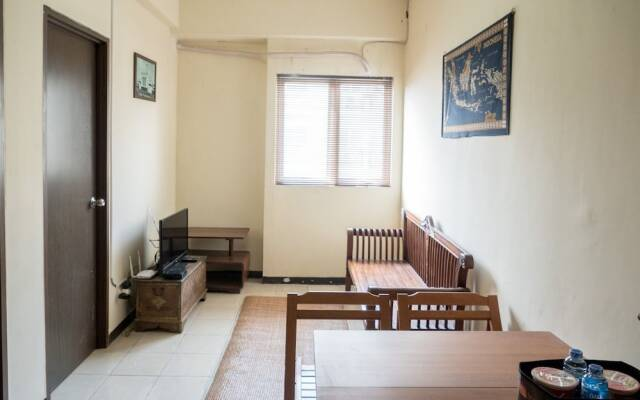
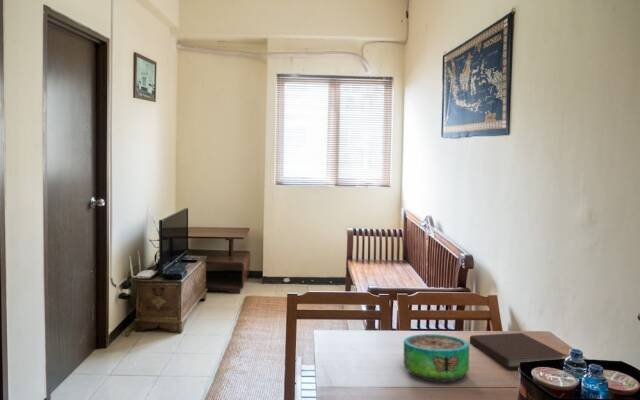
+ decorative bowl (436, 356)
+ notebook (515, 349)
